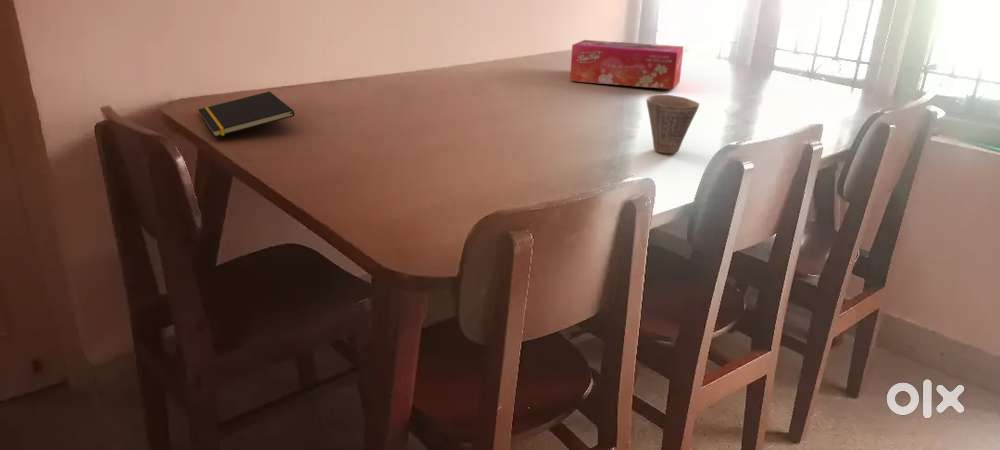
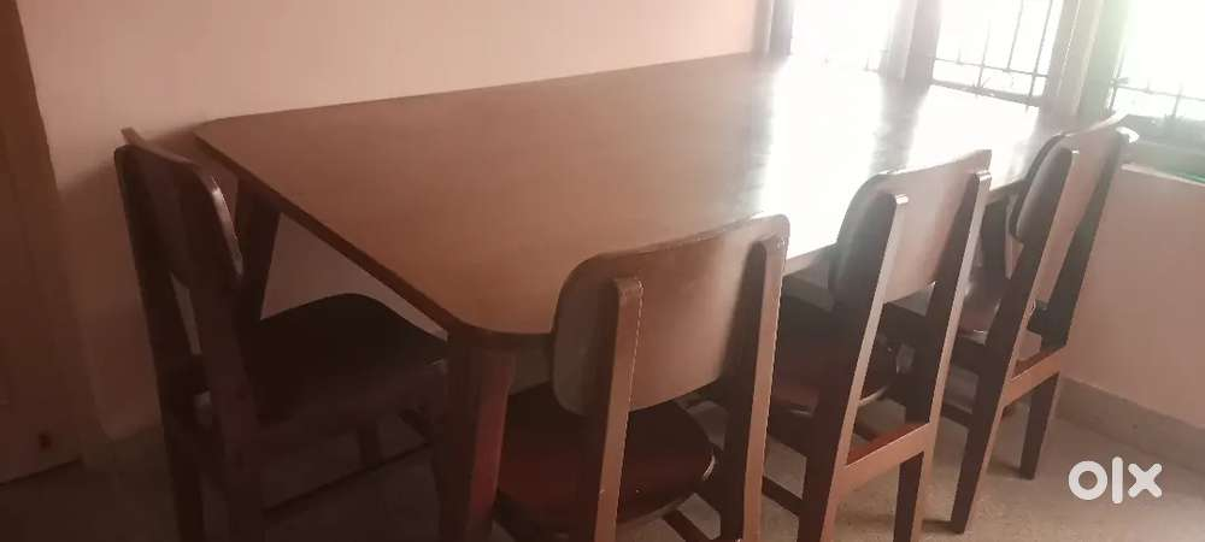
- notepad (244, 112)
- cup (670, 125)
- tissue box (627, 63)
